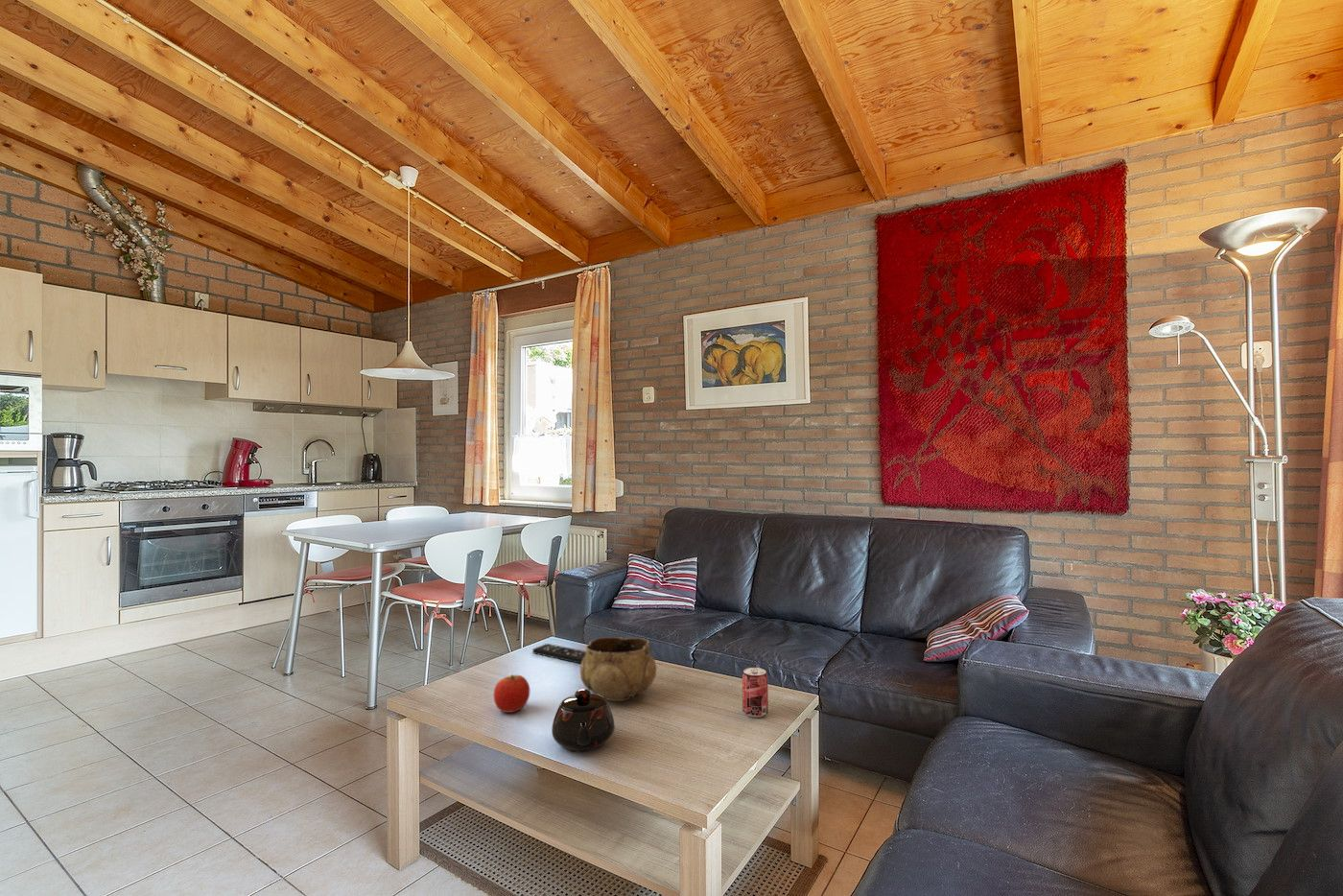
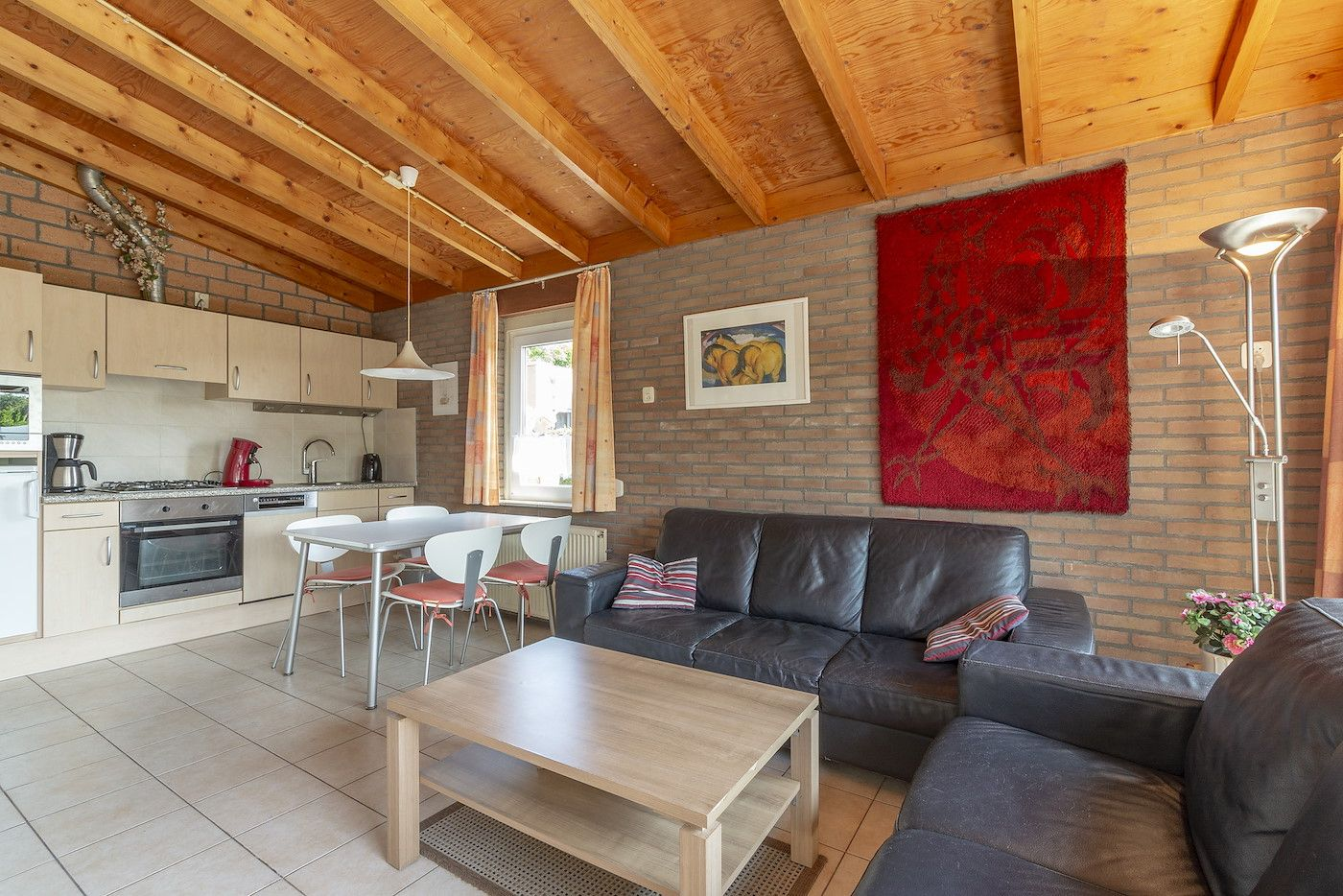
- teapot (583, 717)
- apple (511, 691)
- decorative bowl (618, 669)
- remote control (573, 654)
- beverage can (755, 691)
